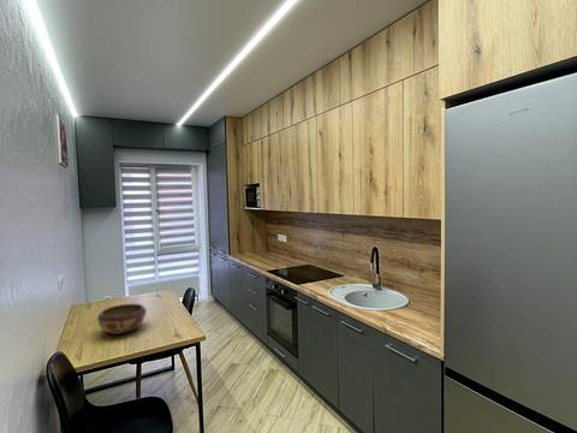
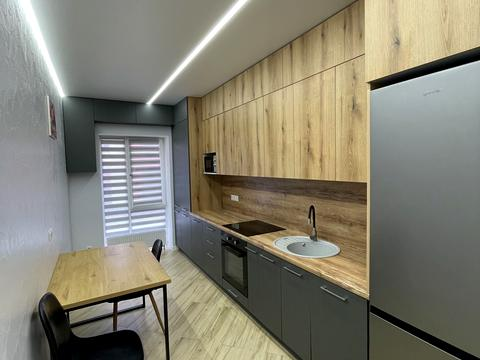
- decorative bowl (123, 319)
